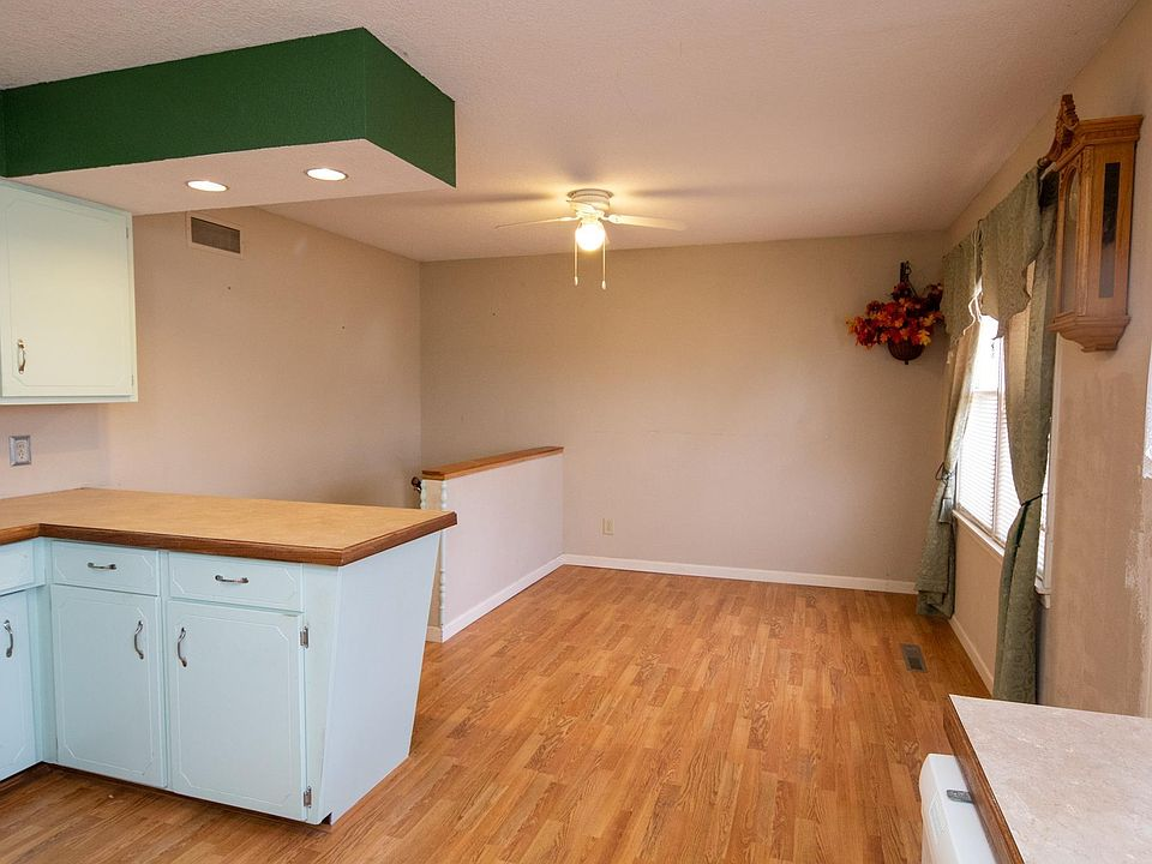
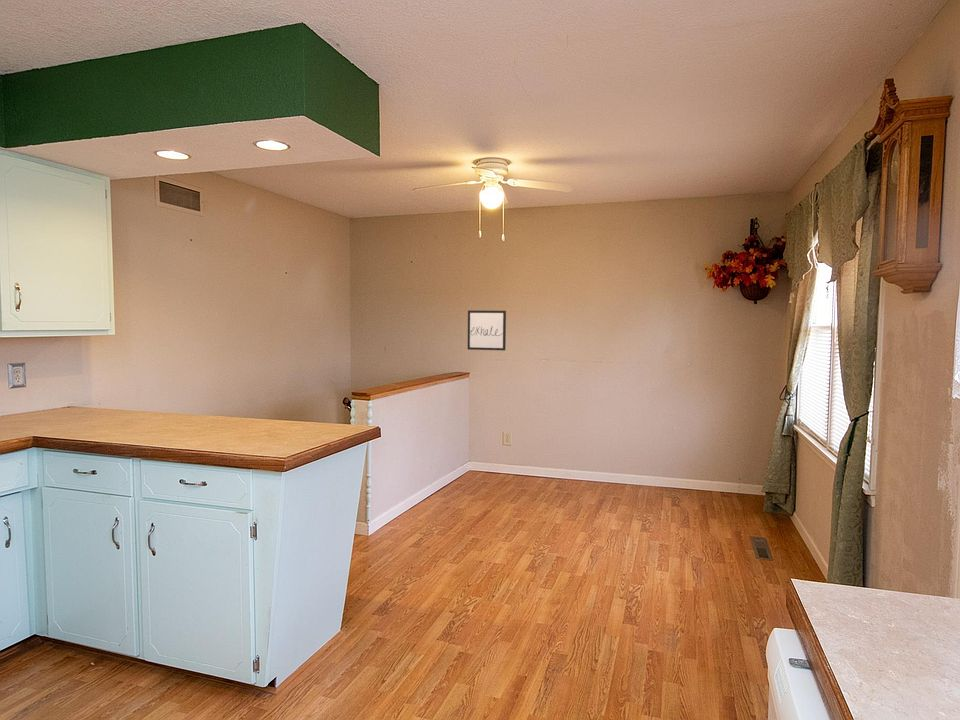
+ wall art (486, 330)
